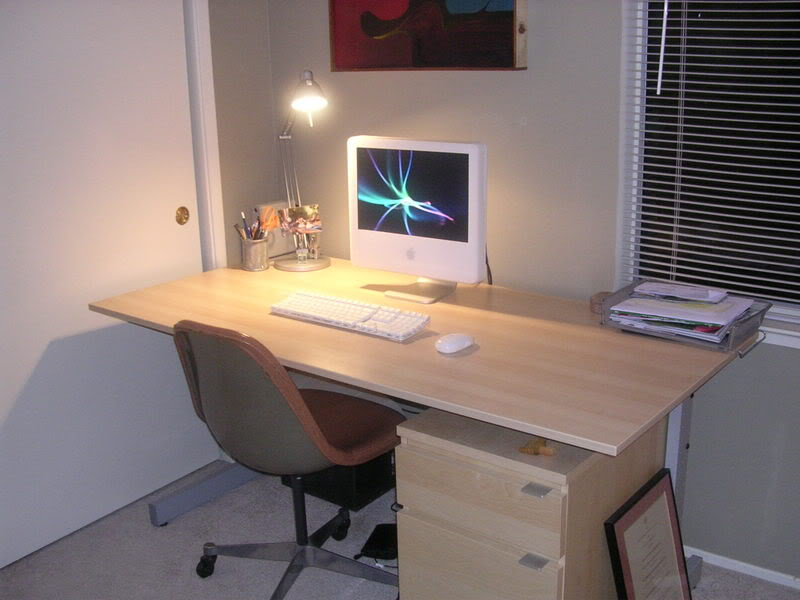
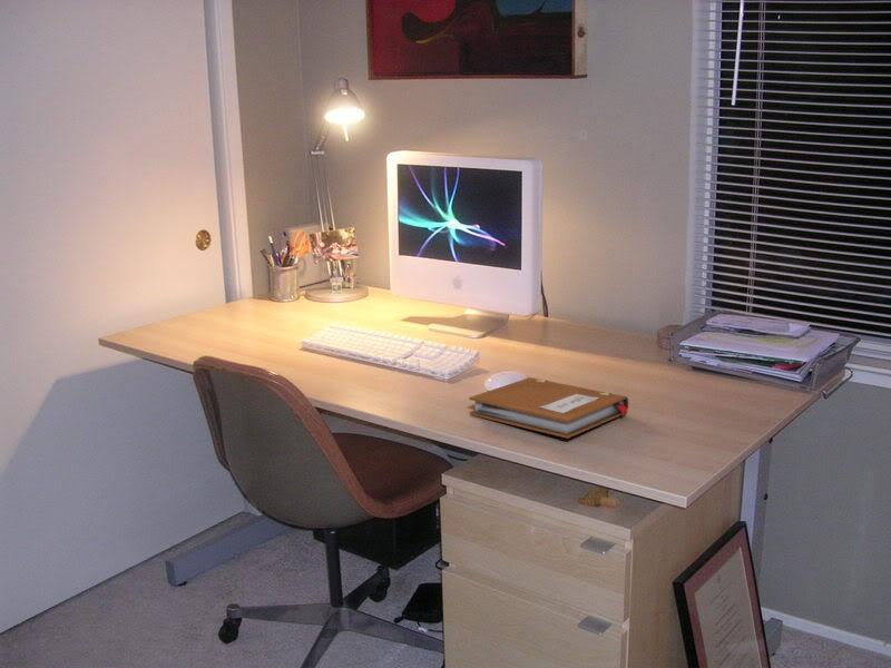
+ notebook (551, 405)
